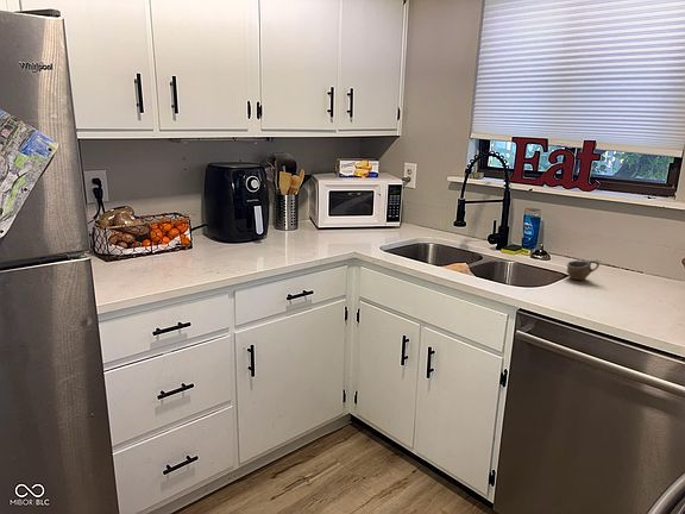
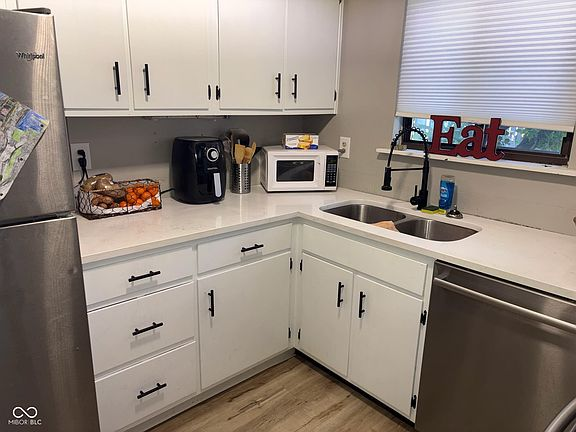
- cup (579, 268)
